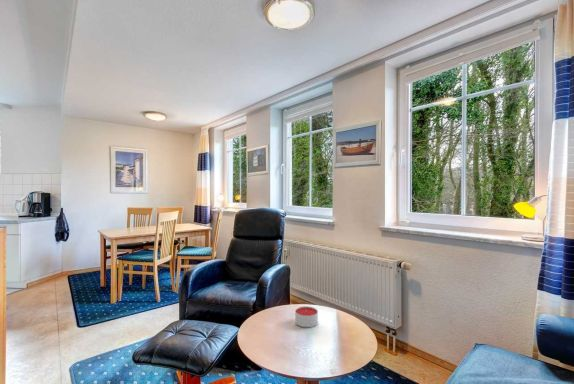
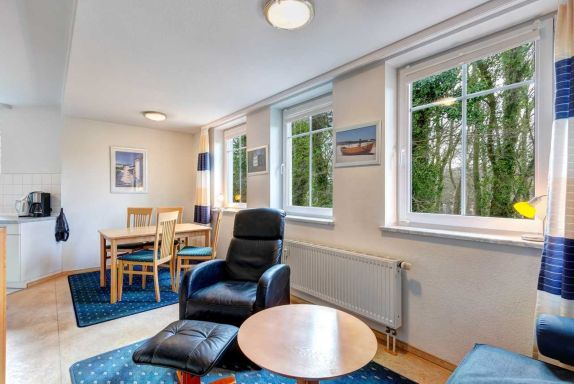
- candle (306, 316)
